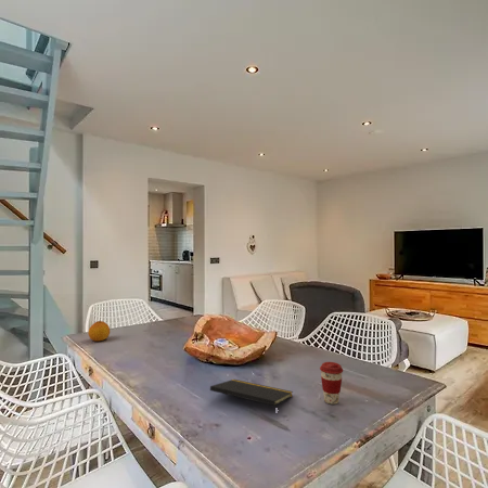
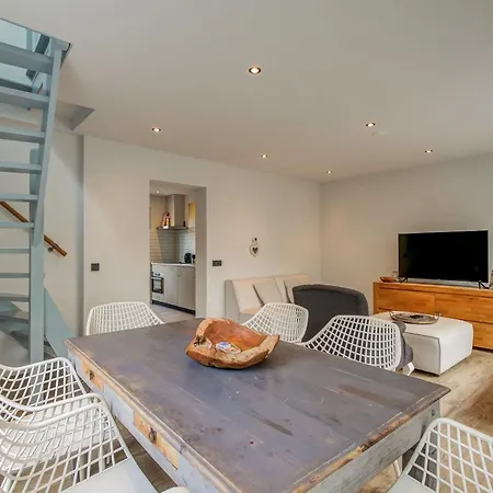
- coffee cup (331, 383)
- notepad (252, 390)
- fruit (99, 330)
